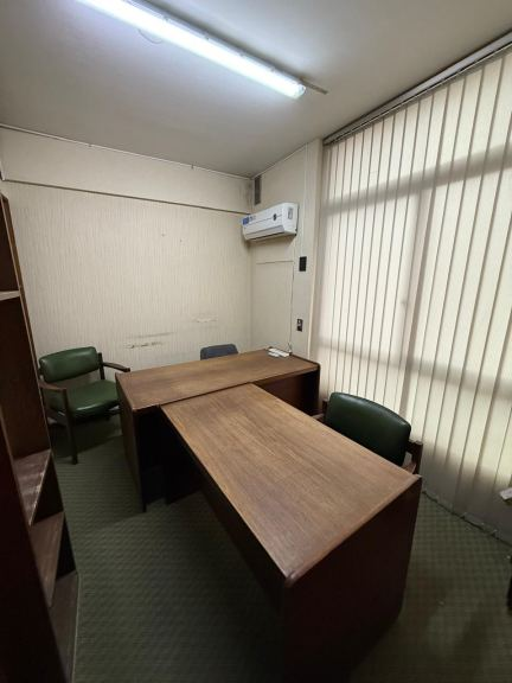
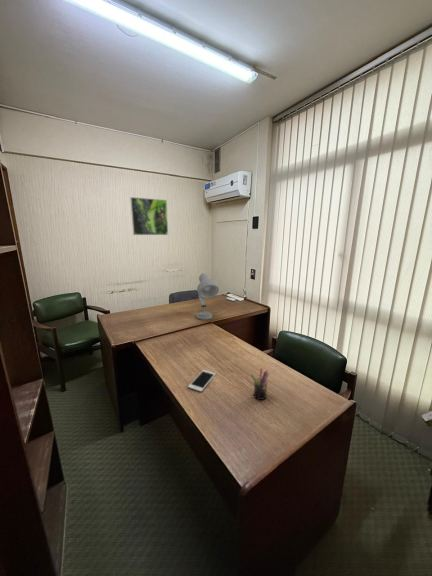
+ cell phone (202, 380)
+ pen holder (259, 383)
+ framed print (150, 217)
+ desk lamp (205, 296)
